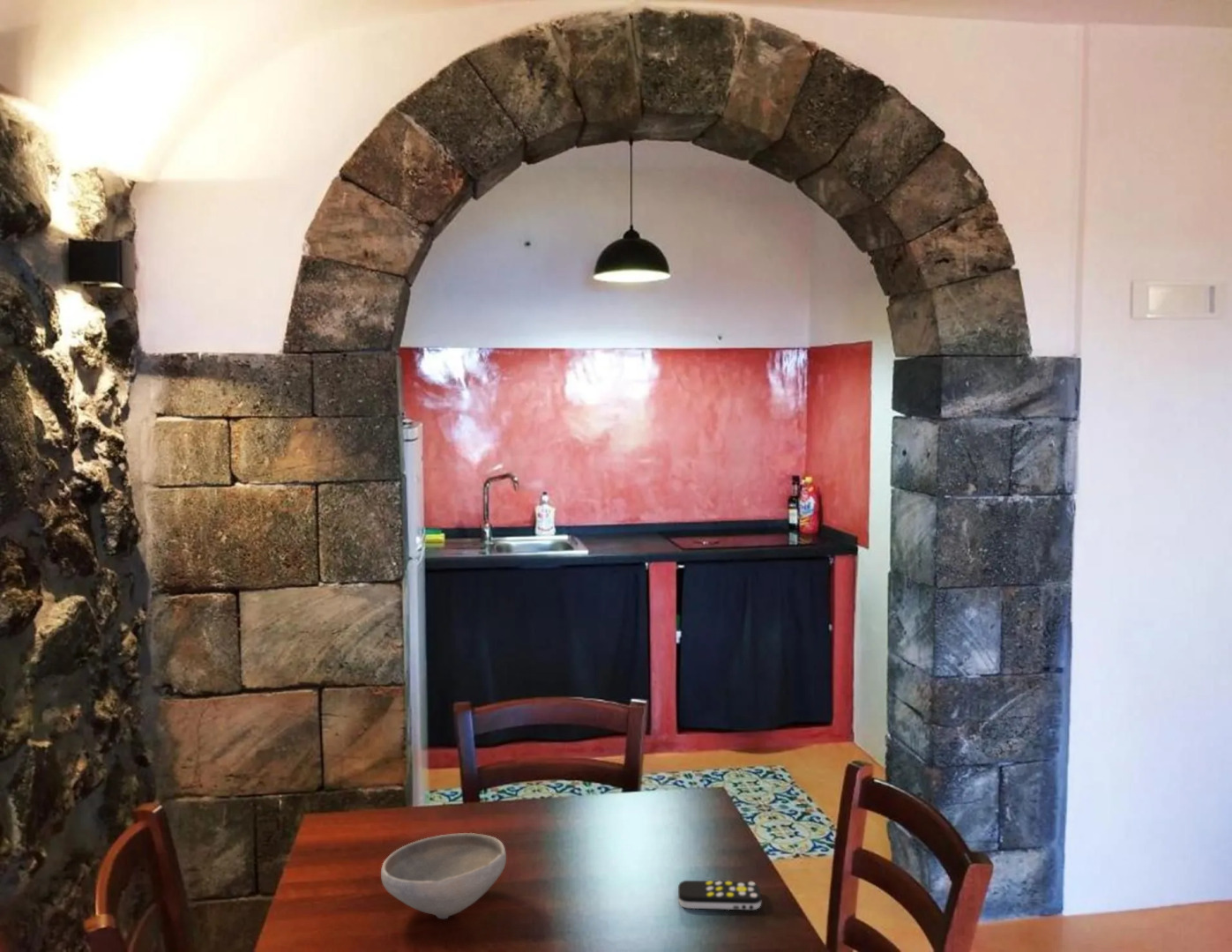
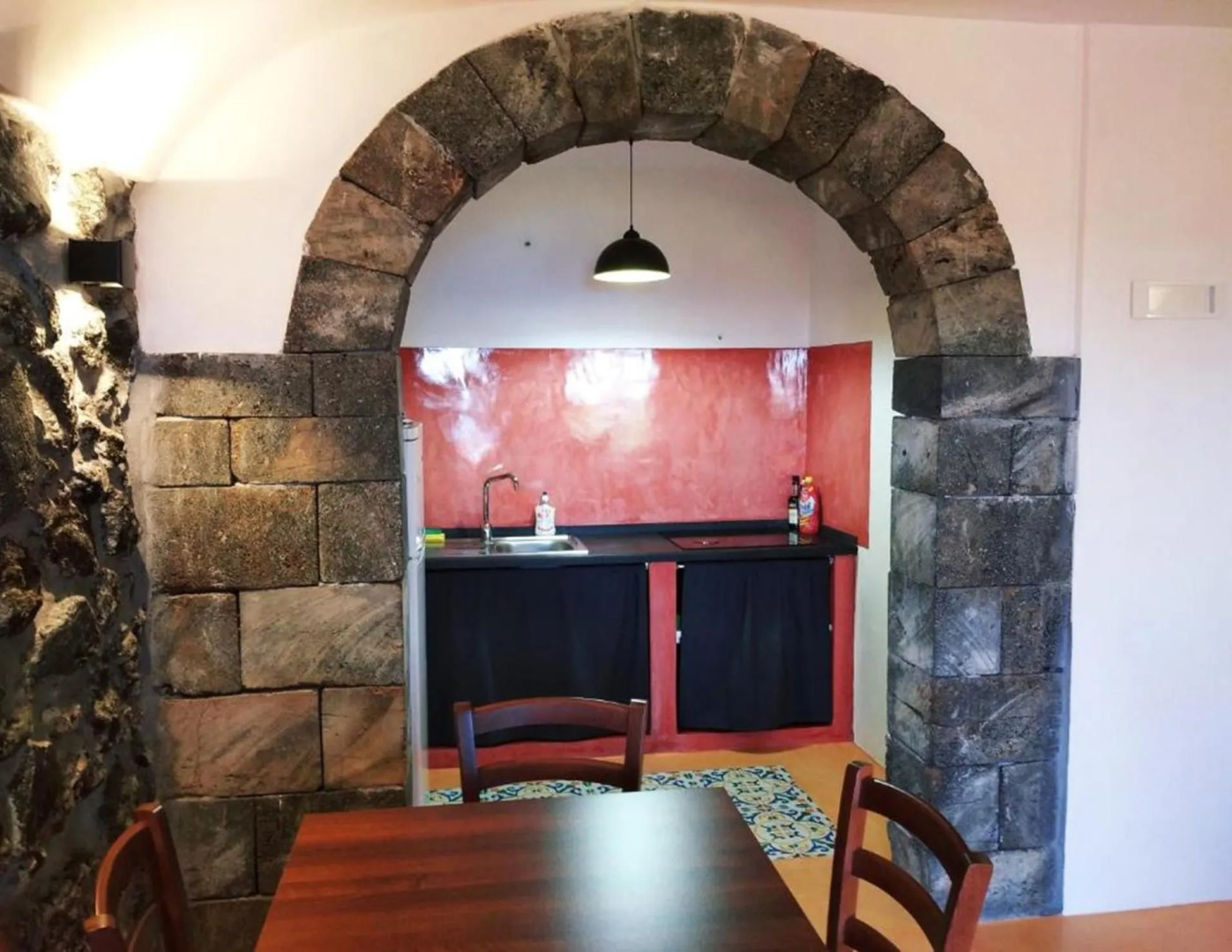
- remote control (719, 894)
- bowl (444, 881)
